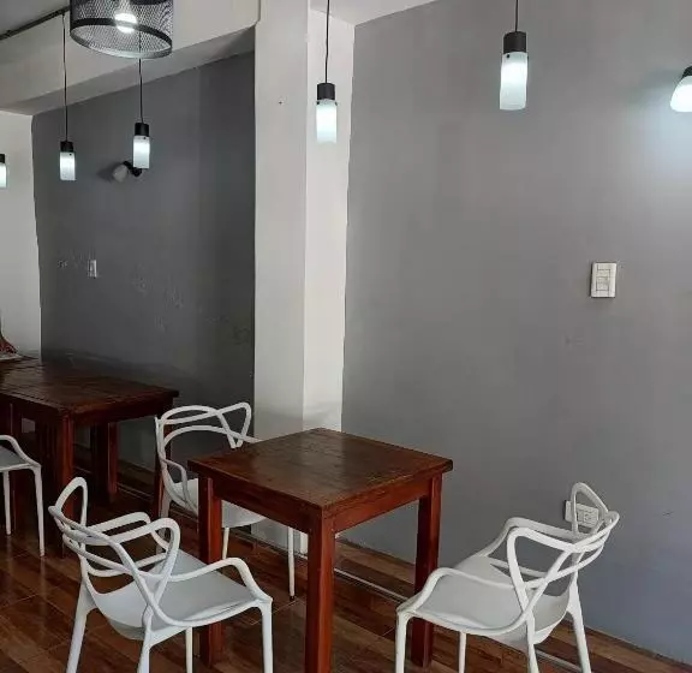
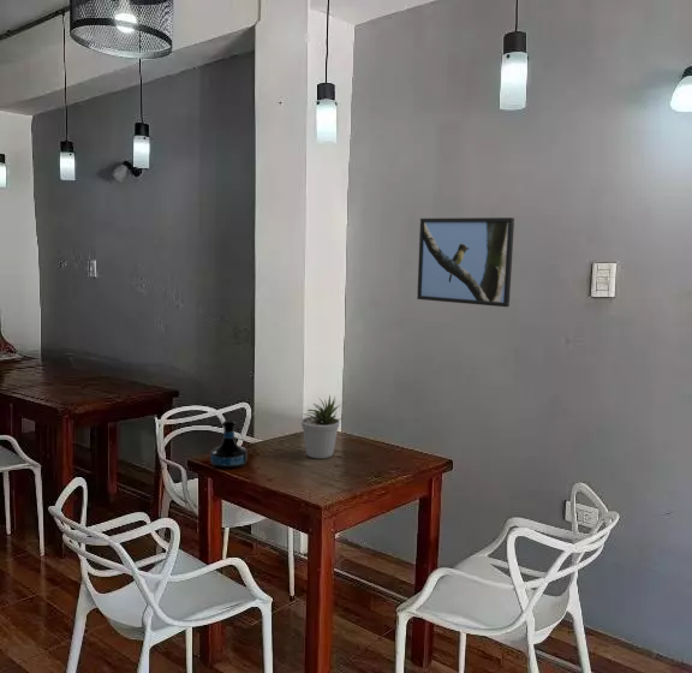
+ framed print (463, 261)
+ potted plant (321, 425)
+ tequila bottle (228, 442)
